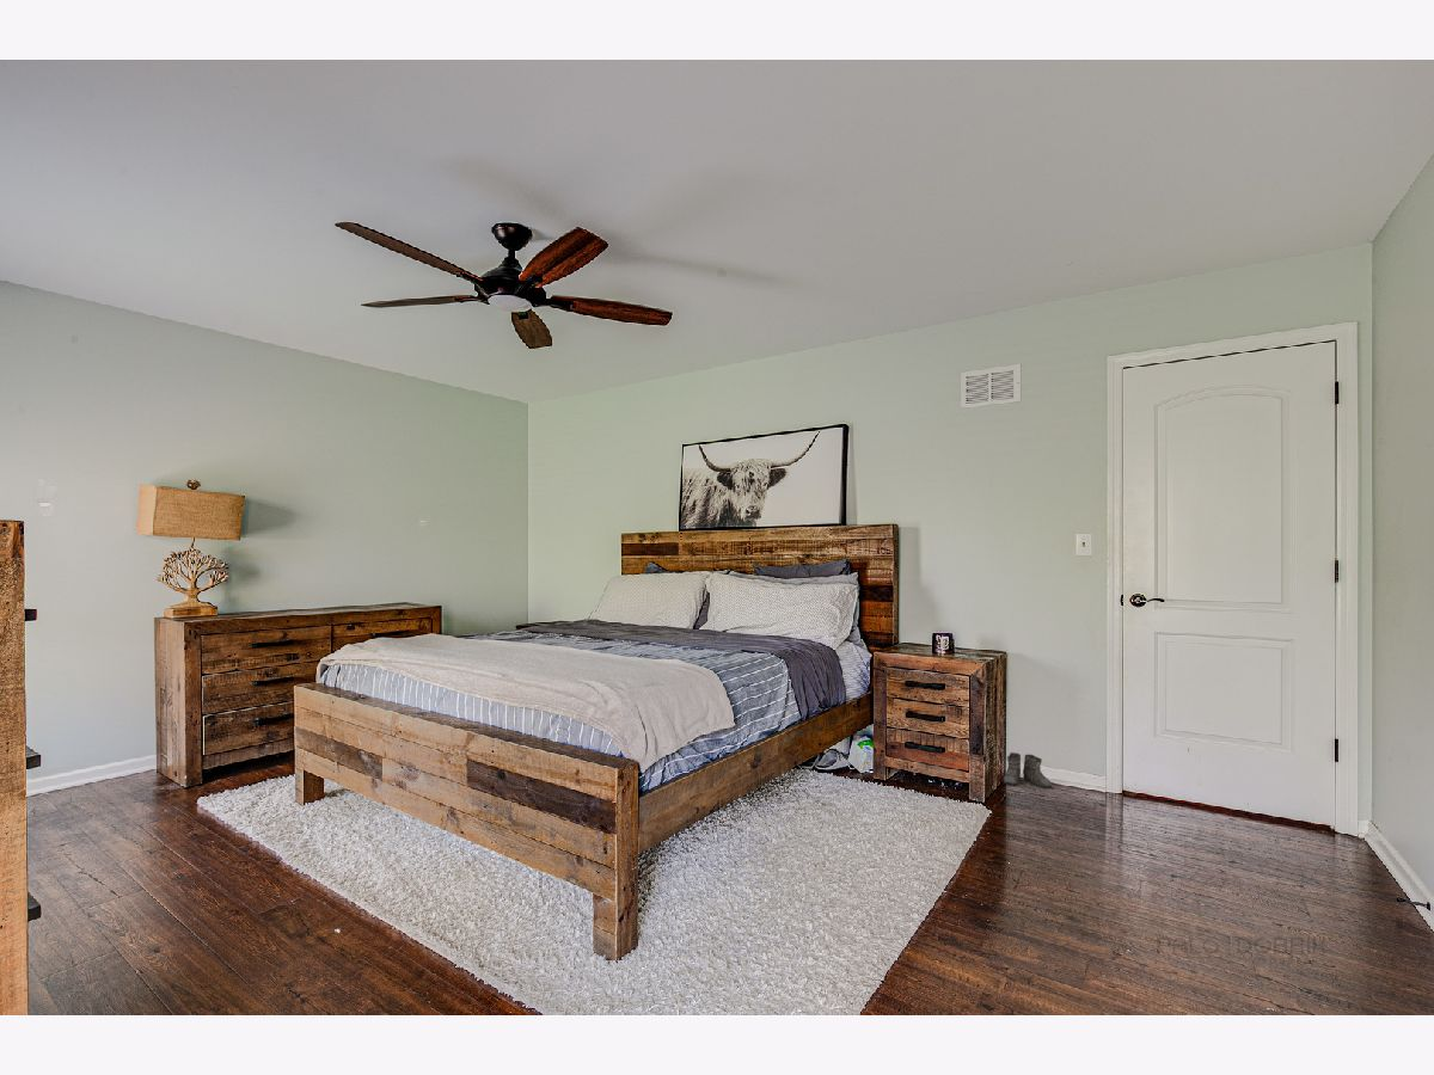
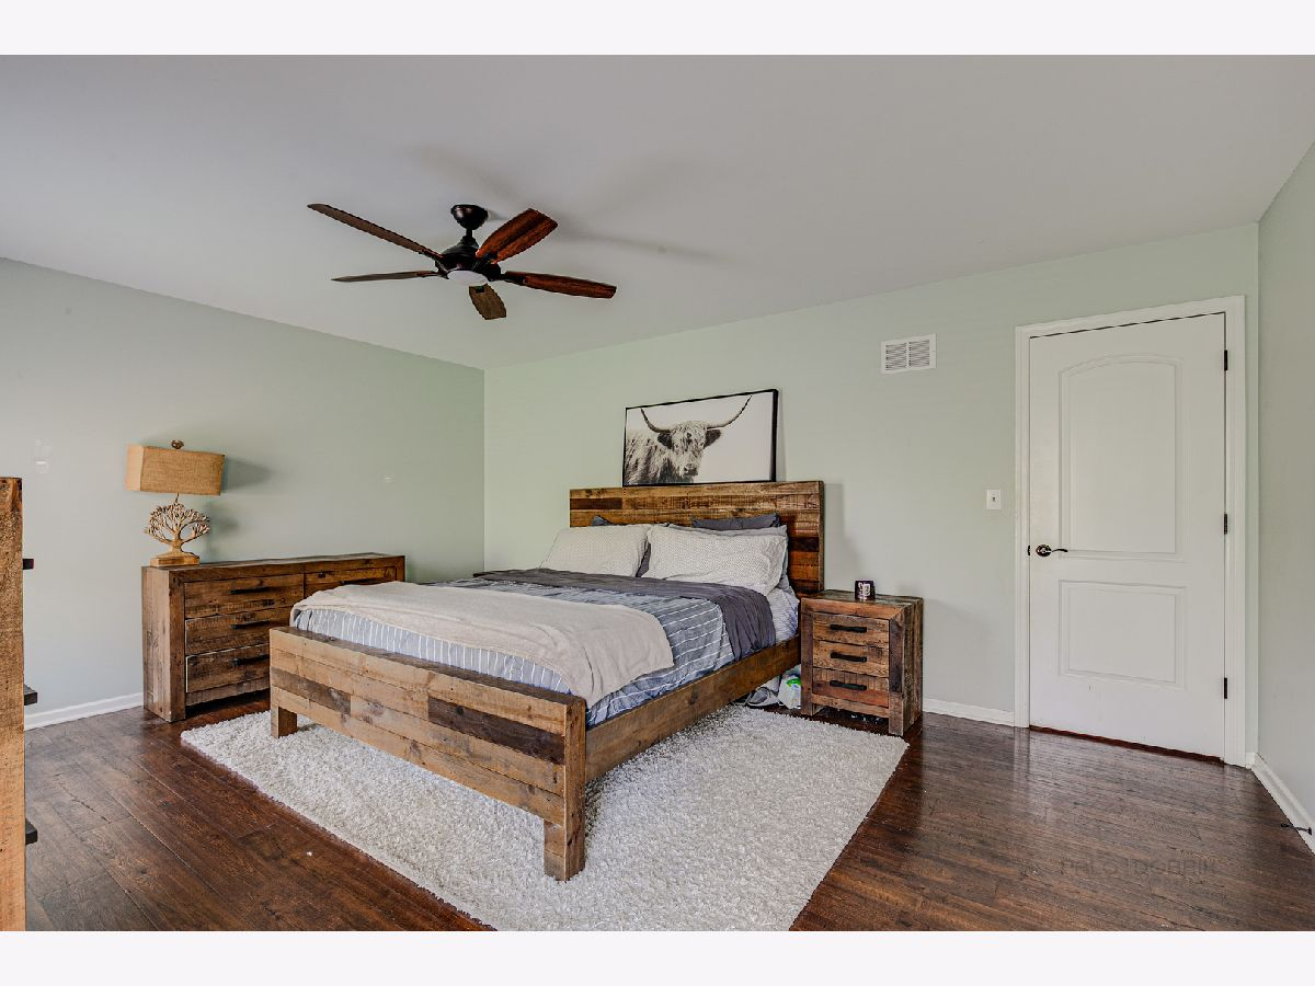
- boots (1023, 769)
